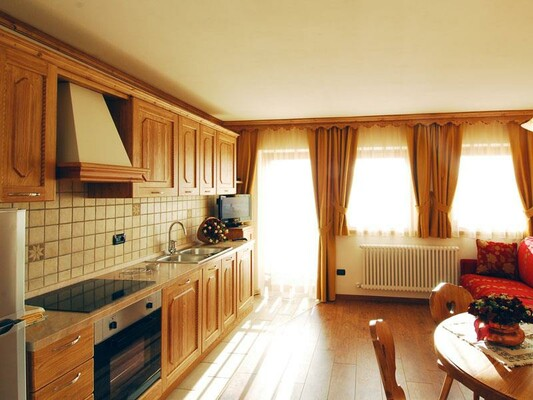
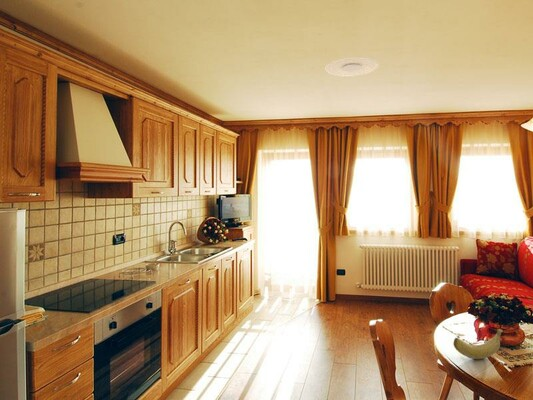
+ banana (478, 345)
+ plate (351, 65)
